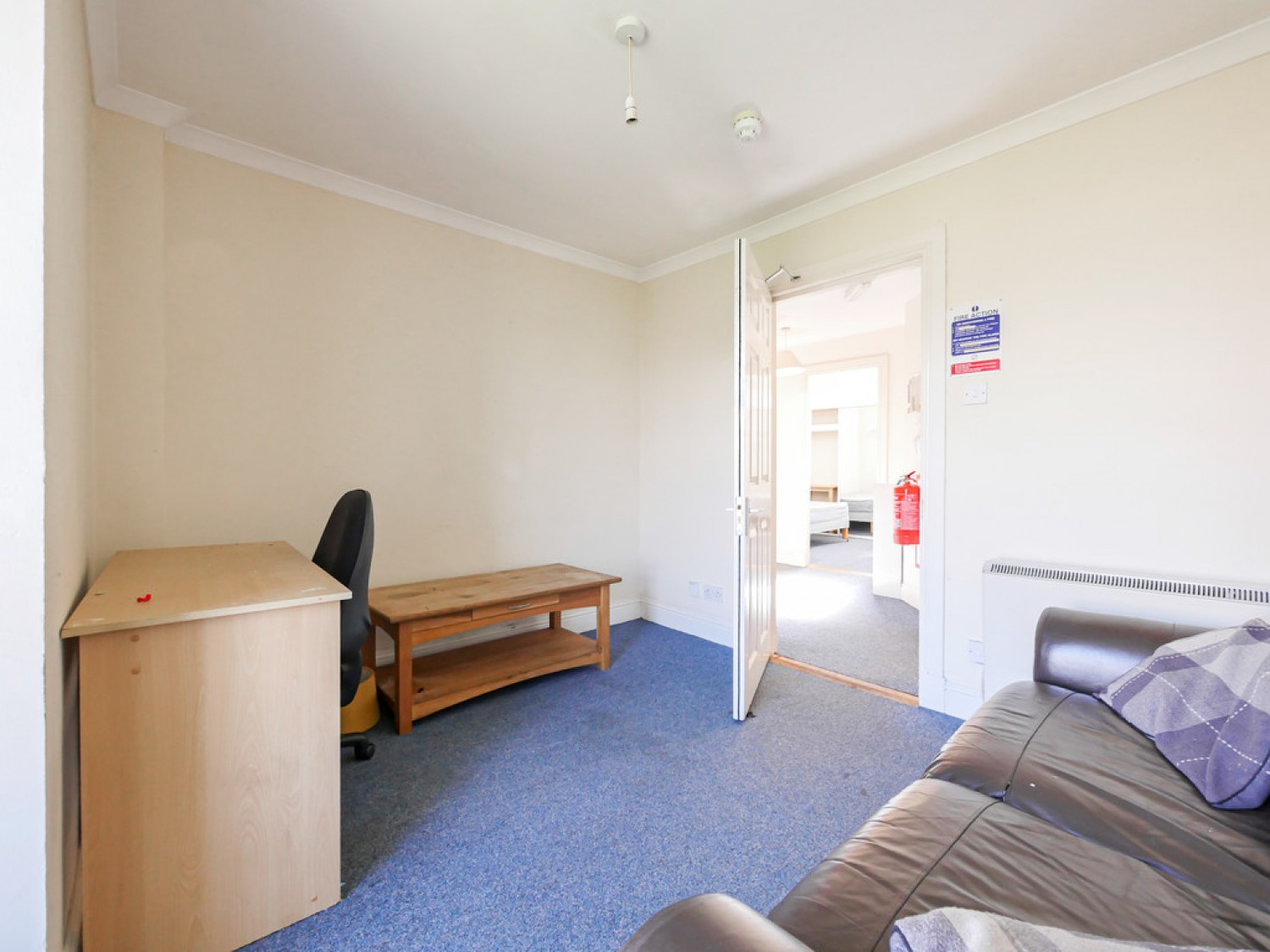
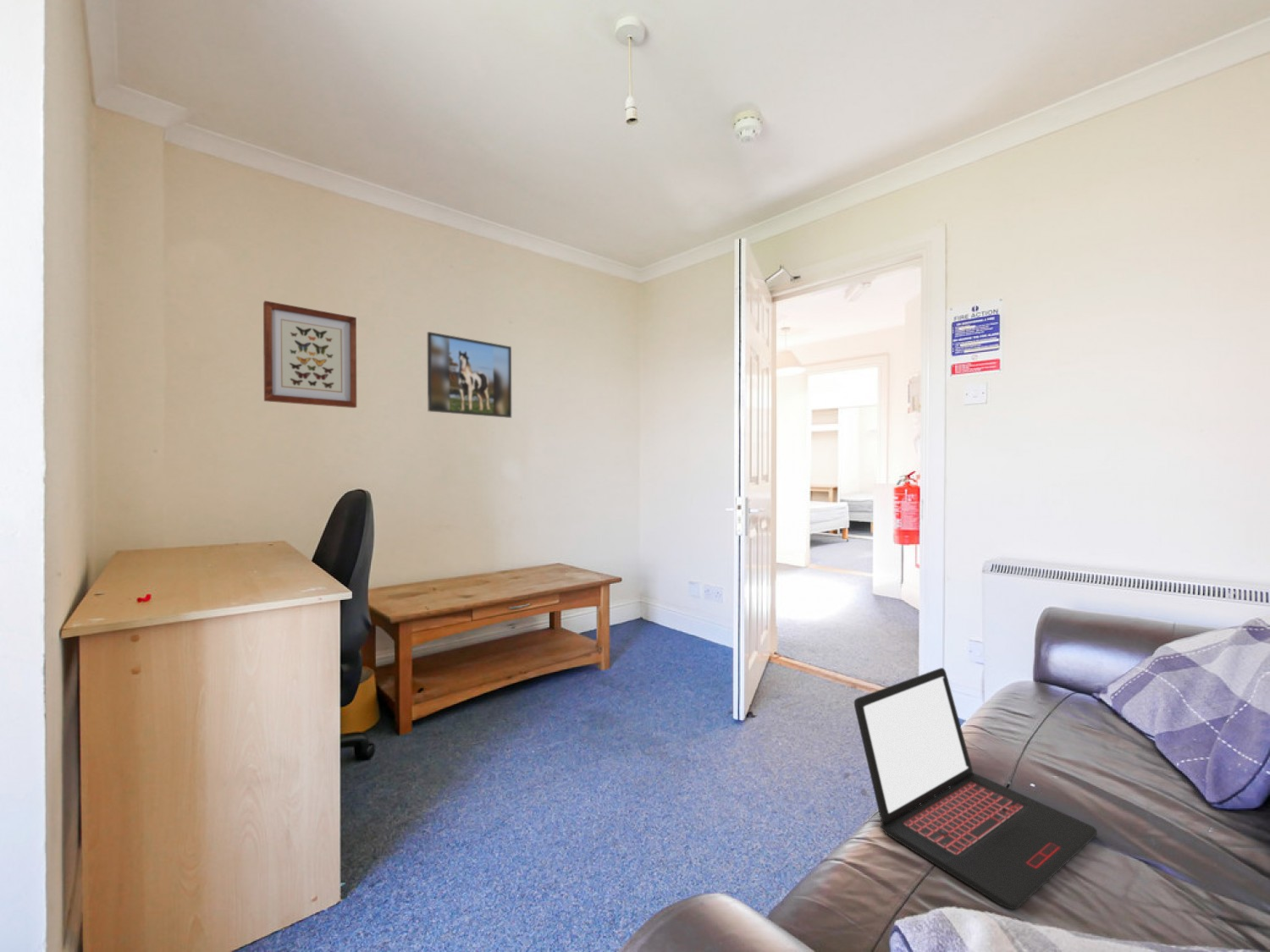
+ laptop (970, 765)
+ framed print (472, 377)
+ wall art (312, 357)
